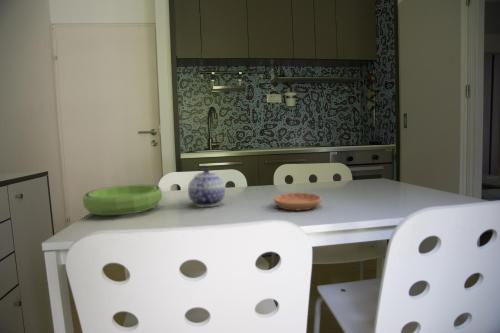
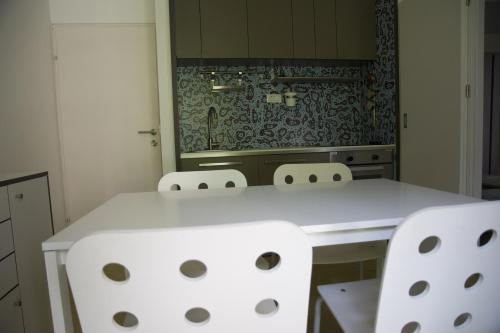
- bowl (124, 200)
- teapot (206, 186)
- saucer (297, 201)
